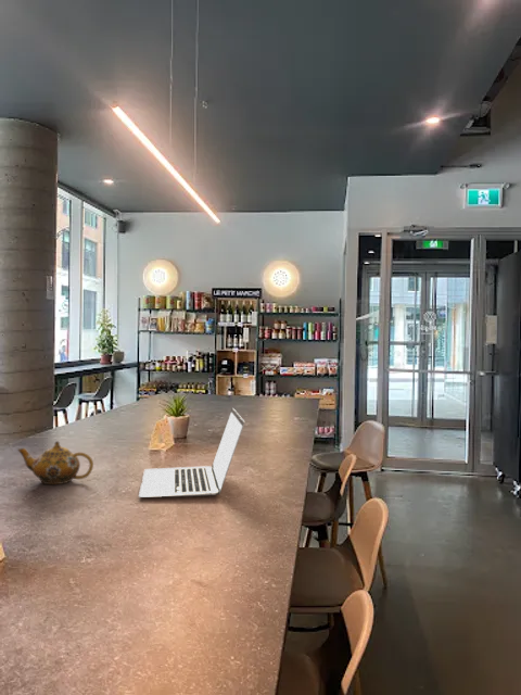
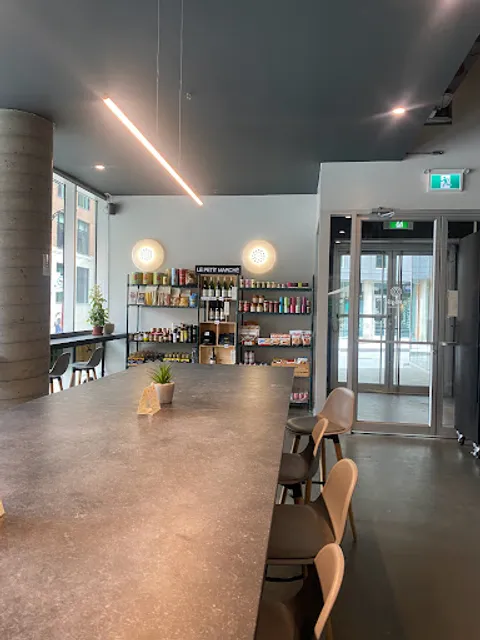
- teapot (55, 460)
- laptop (190, 467)
